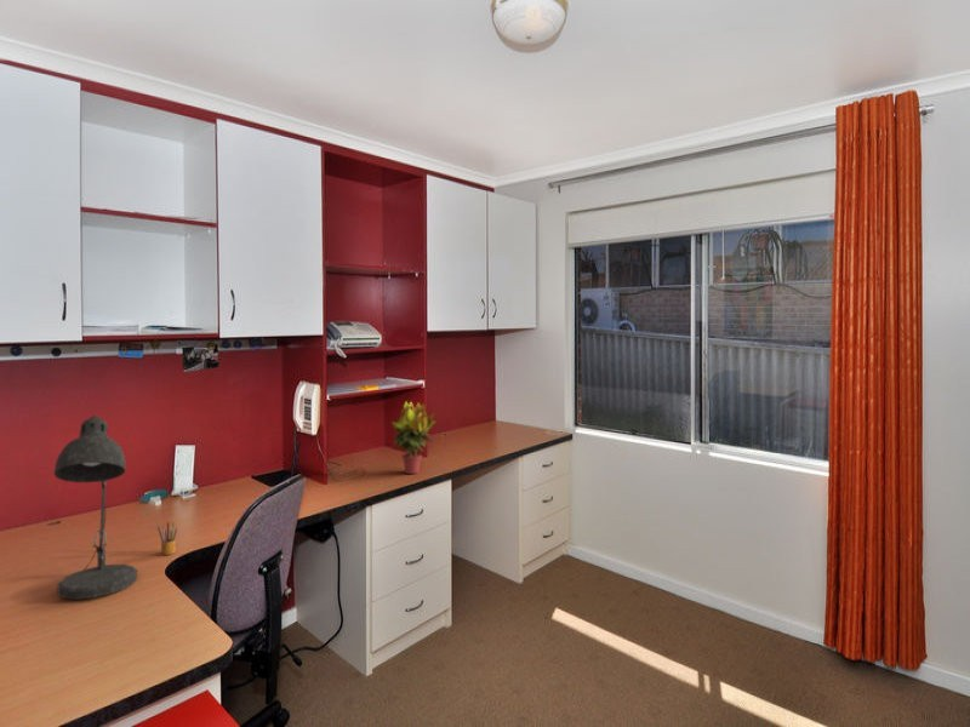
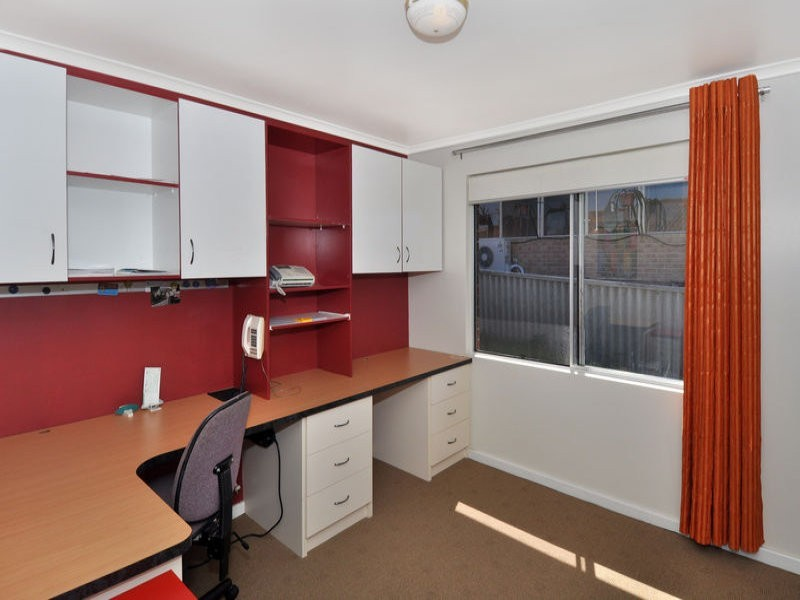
- desk lamp (102, 502)
- potted plant (411, 436)
- pencil box (167, 537)
